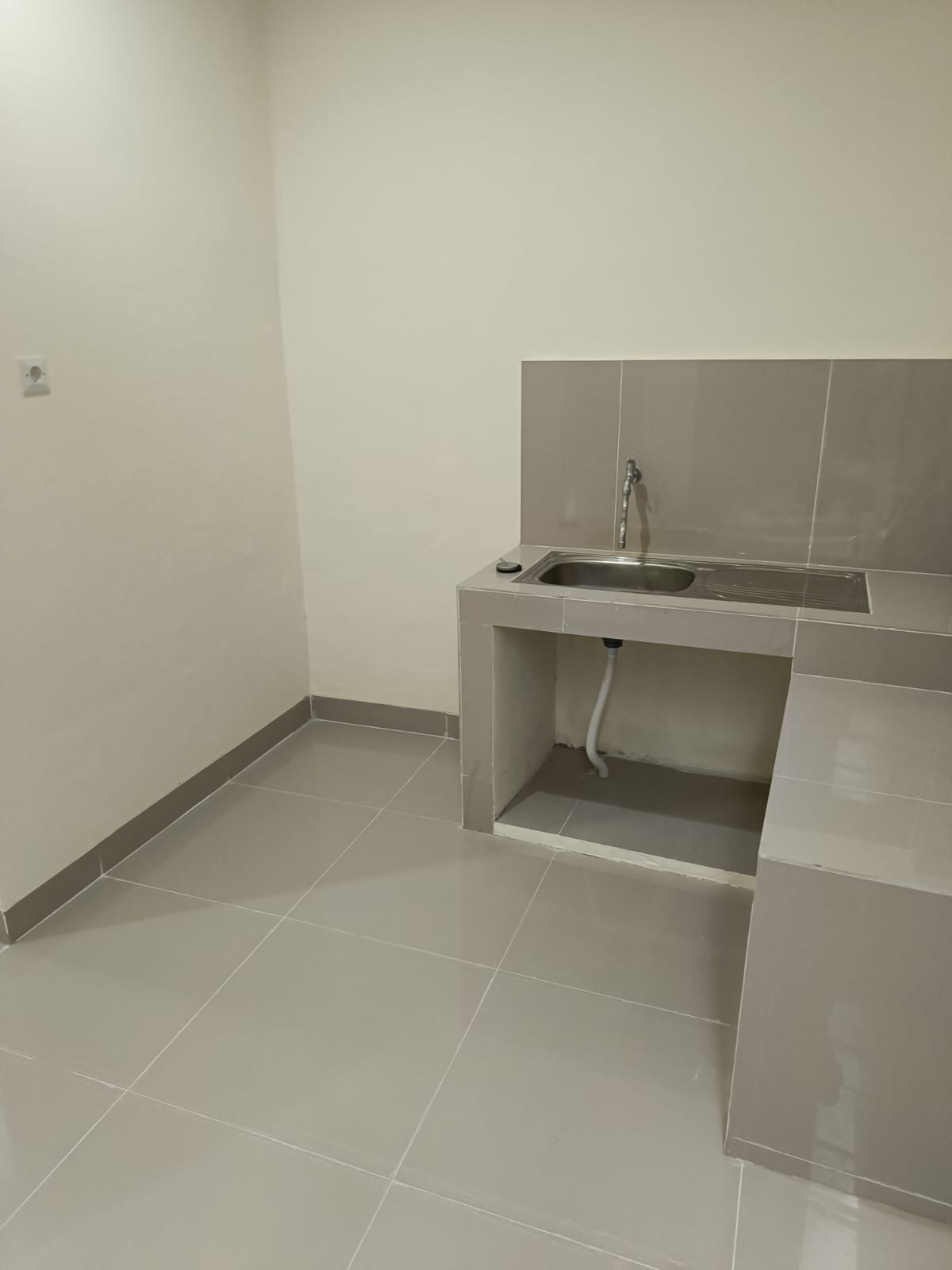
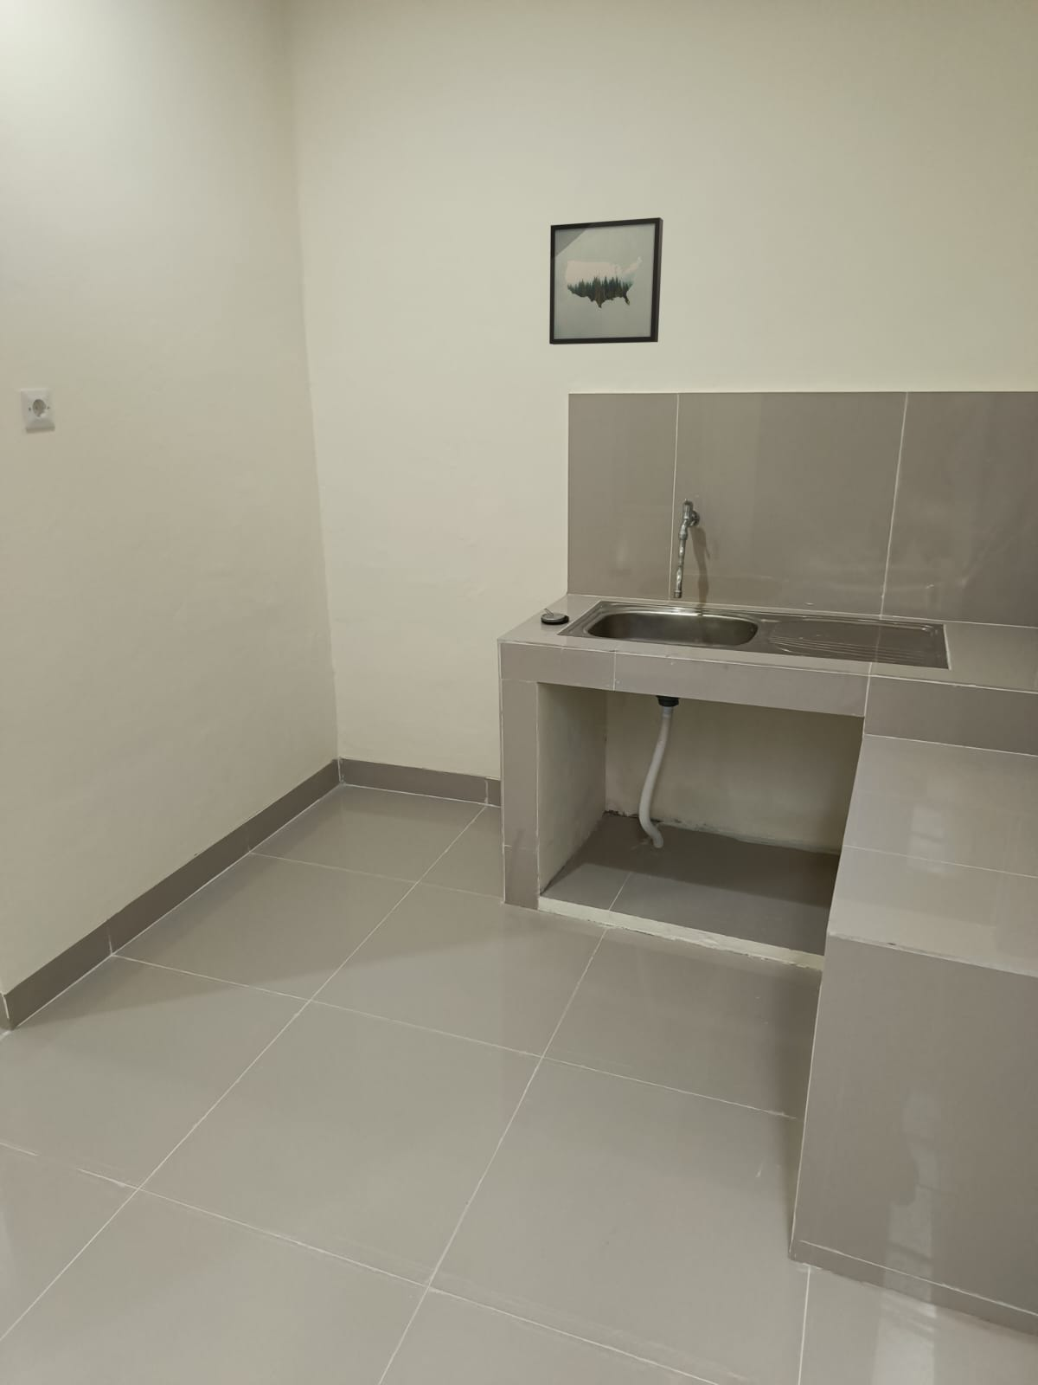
+ wall art (604, 284)
